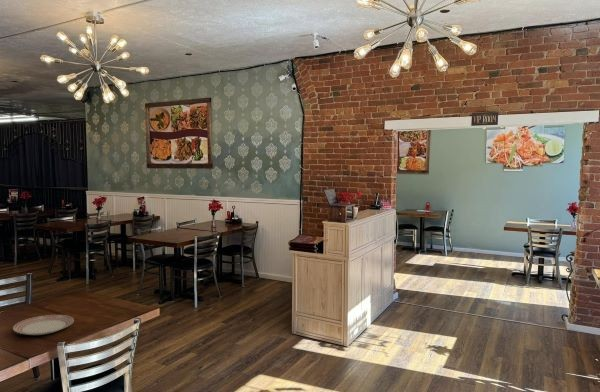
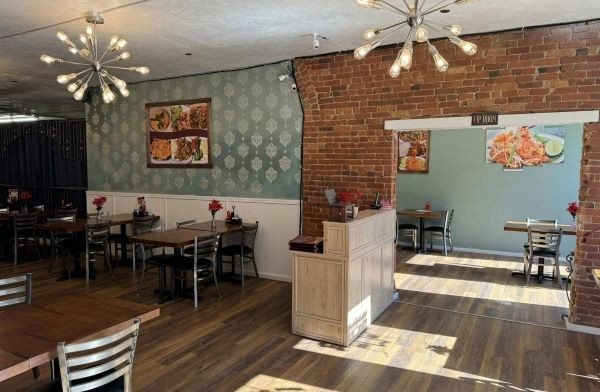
- dinner plate (44, 325)
